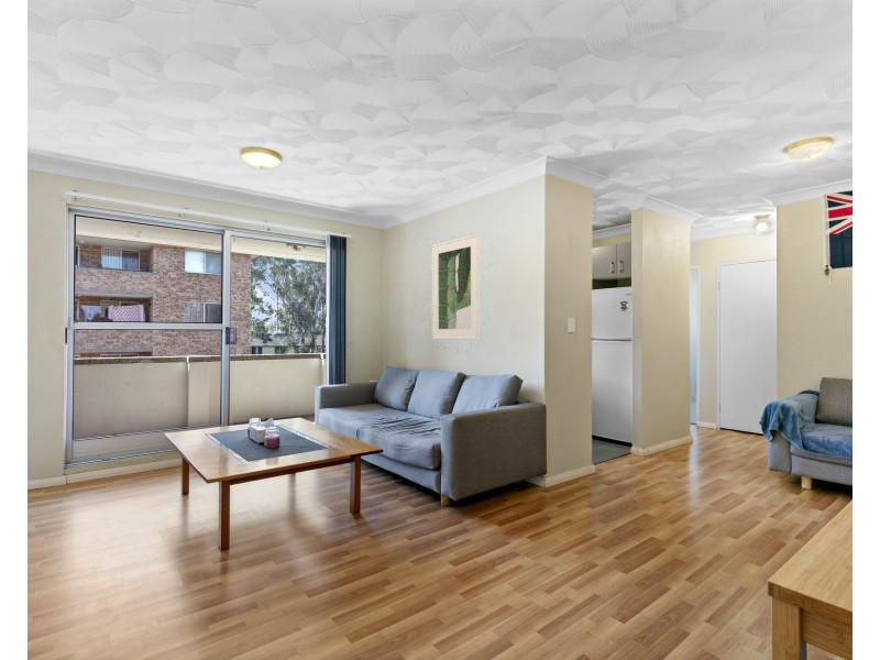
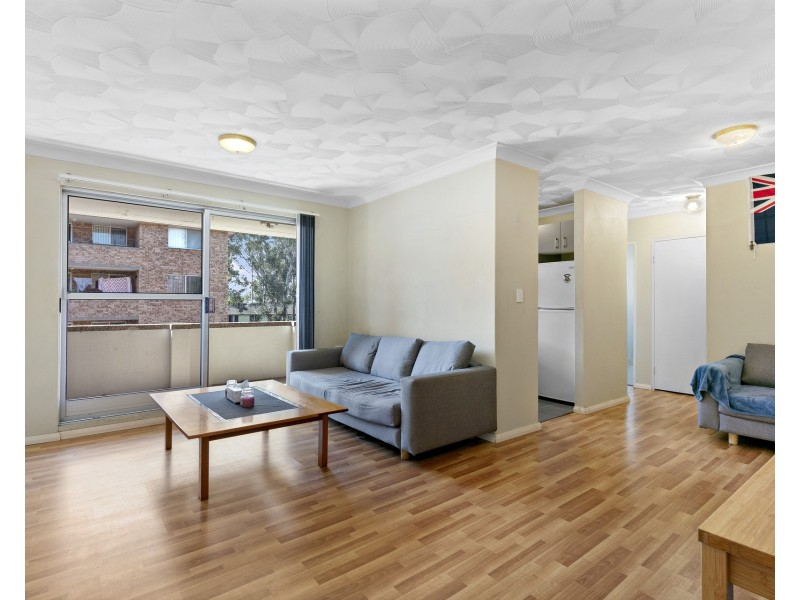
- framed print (454, 289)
